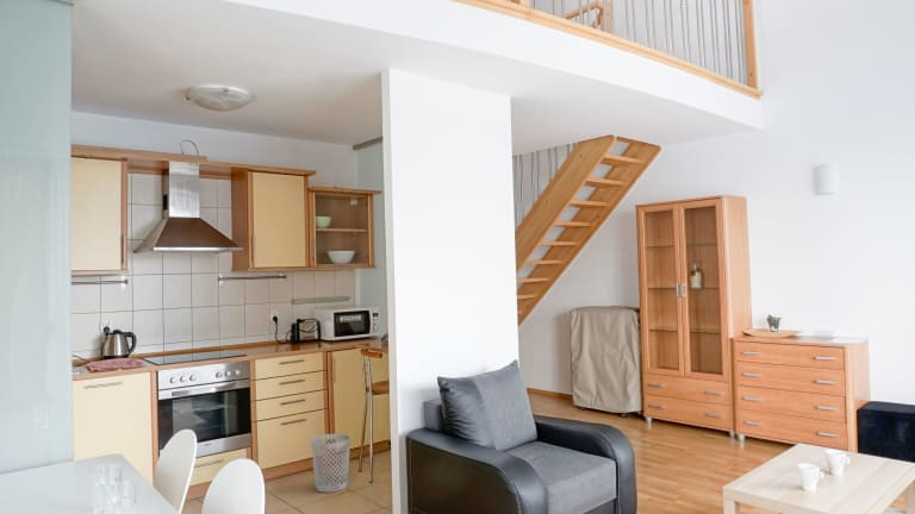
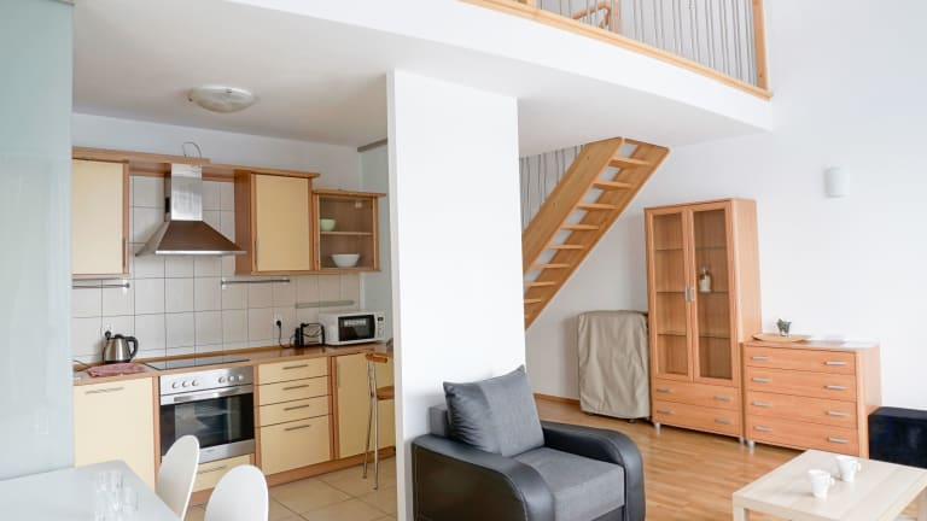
- wastebasket (331, 463)
